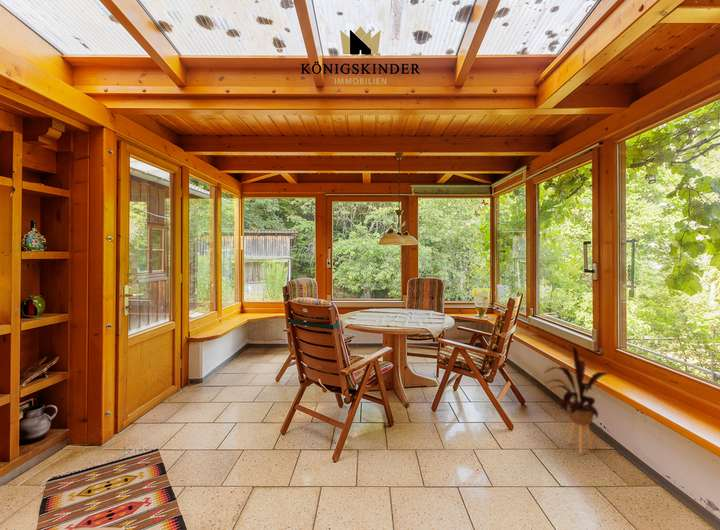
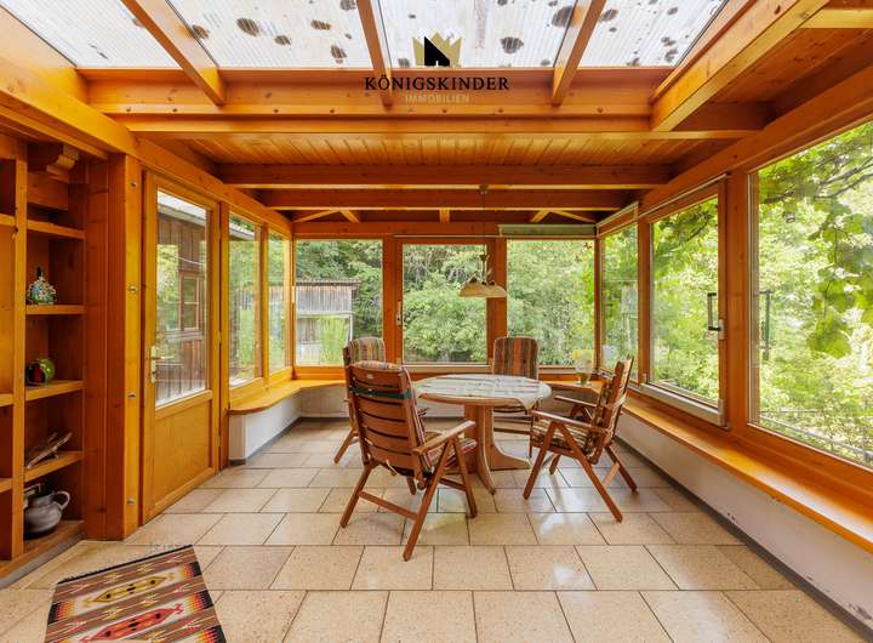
- house plant (573, 394)
